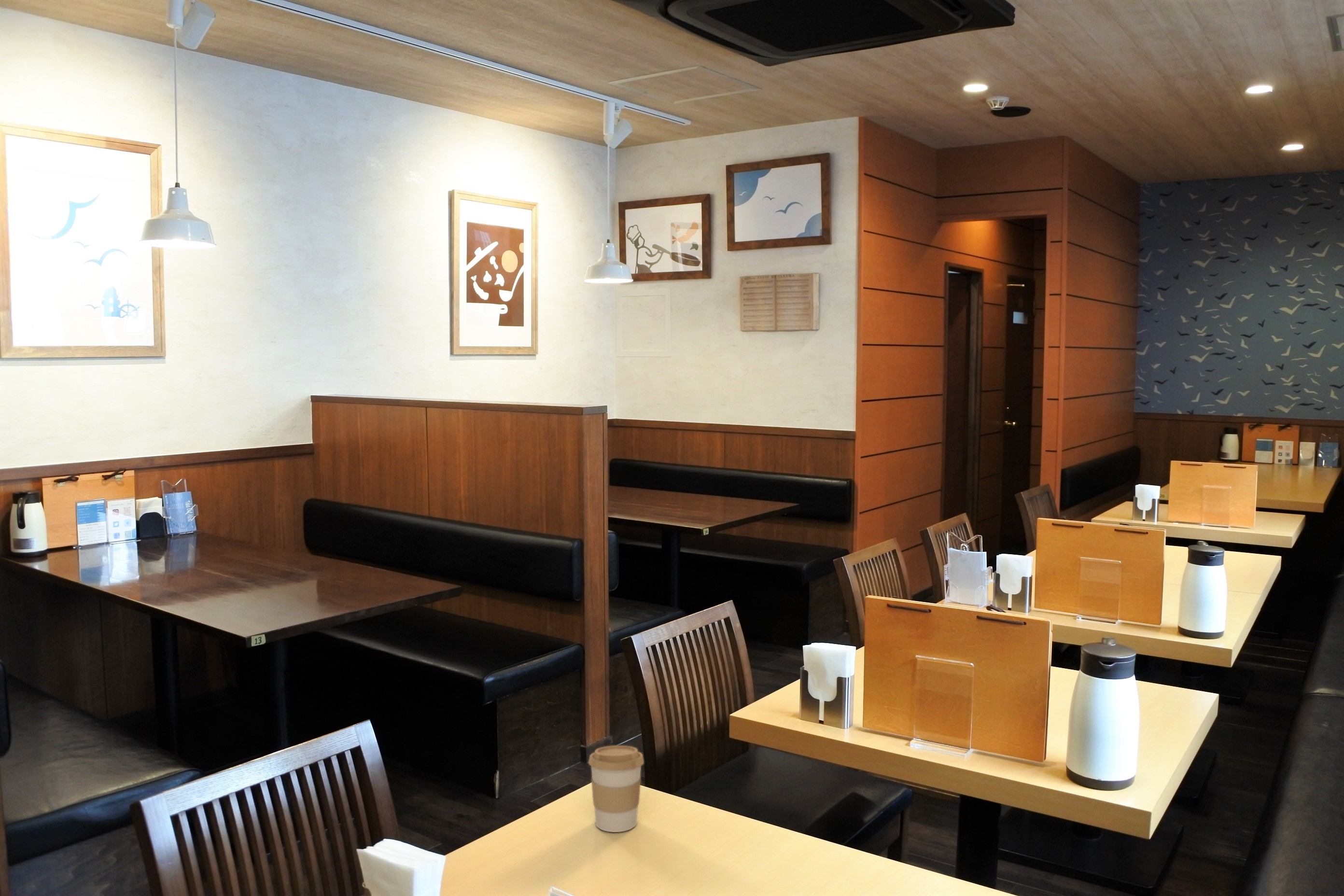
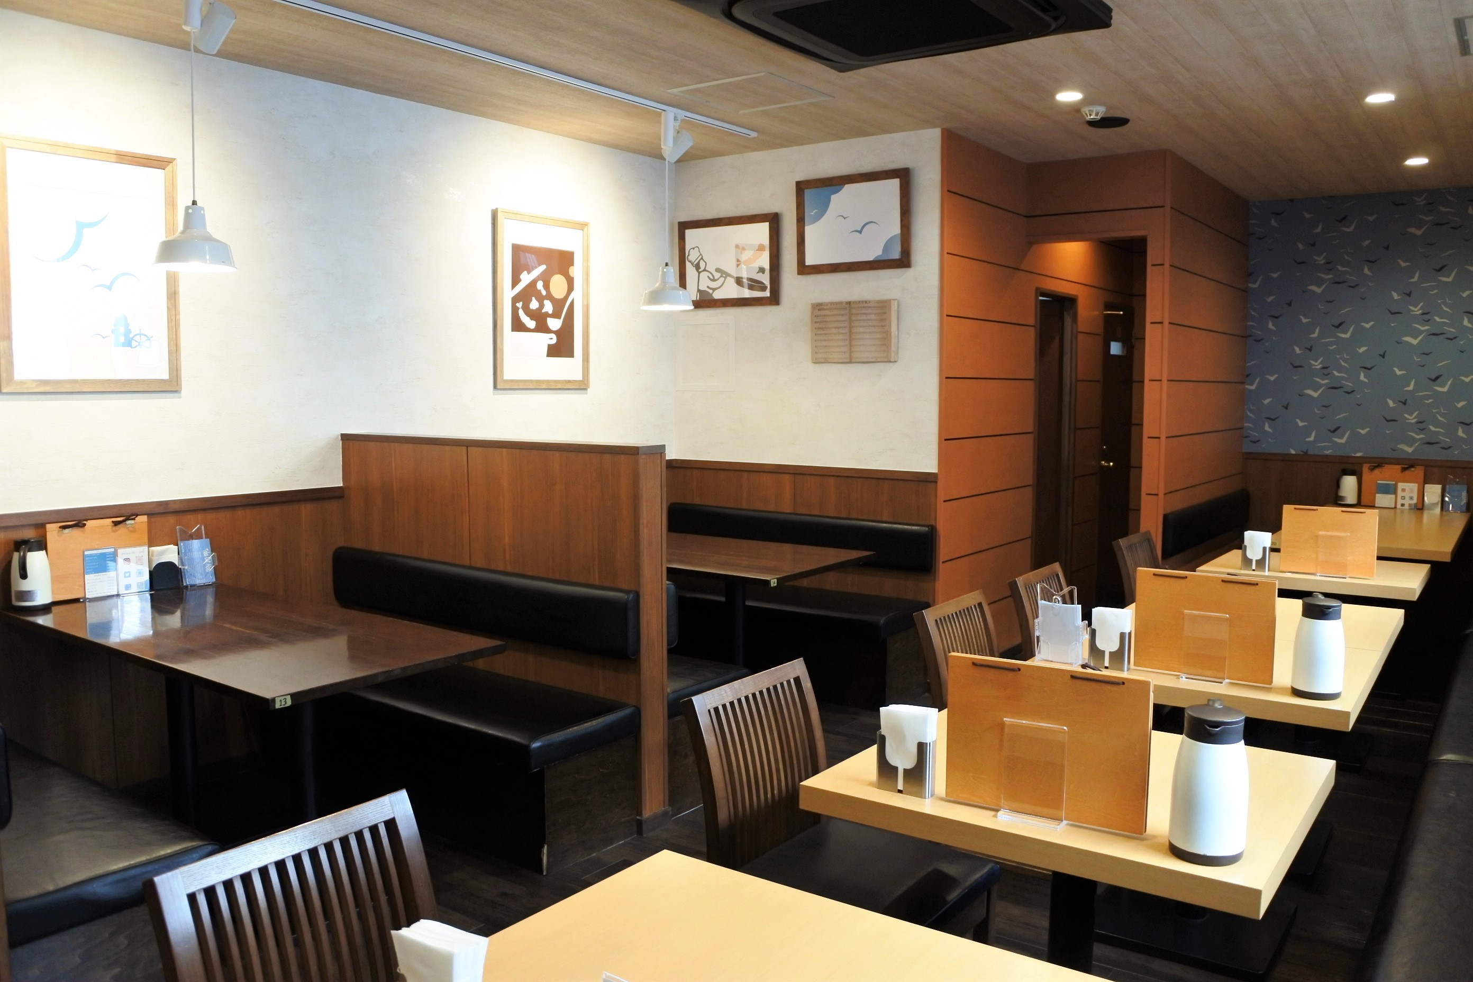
- coffee cup (616, 785)
